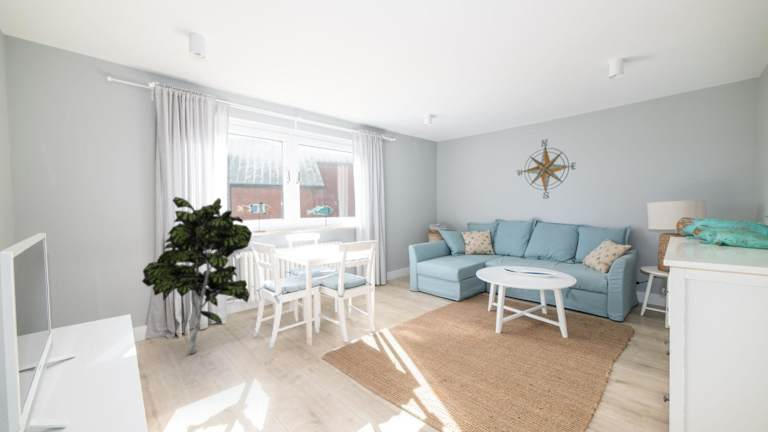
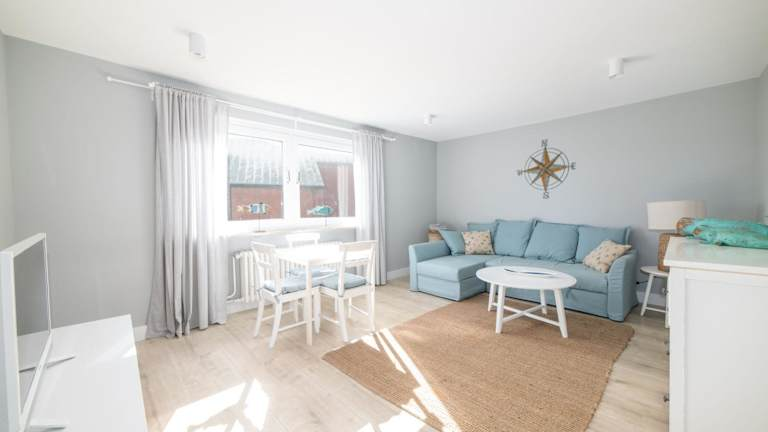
- indoor plant (197, 273)
